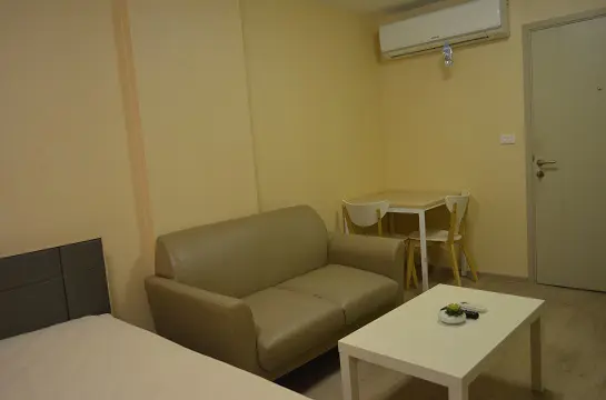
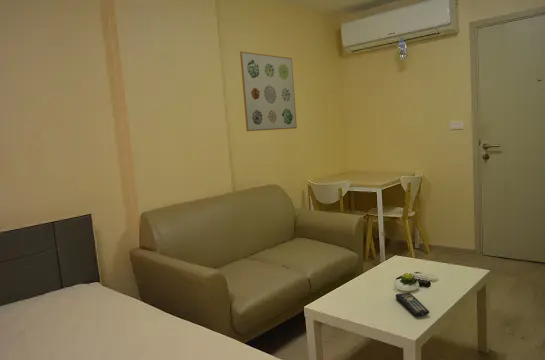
+ wall art (270, 92)
+ remote control (411, 303)
